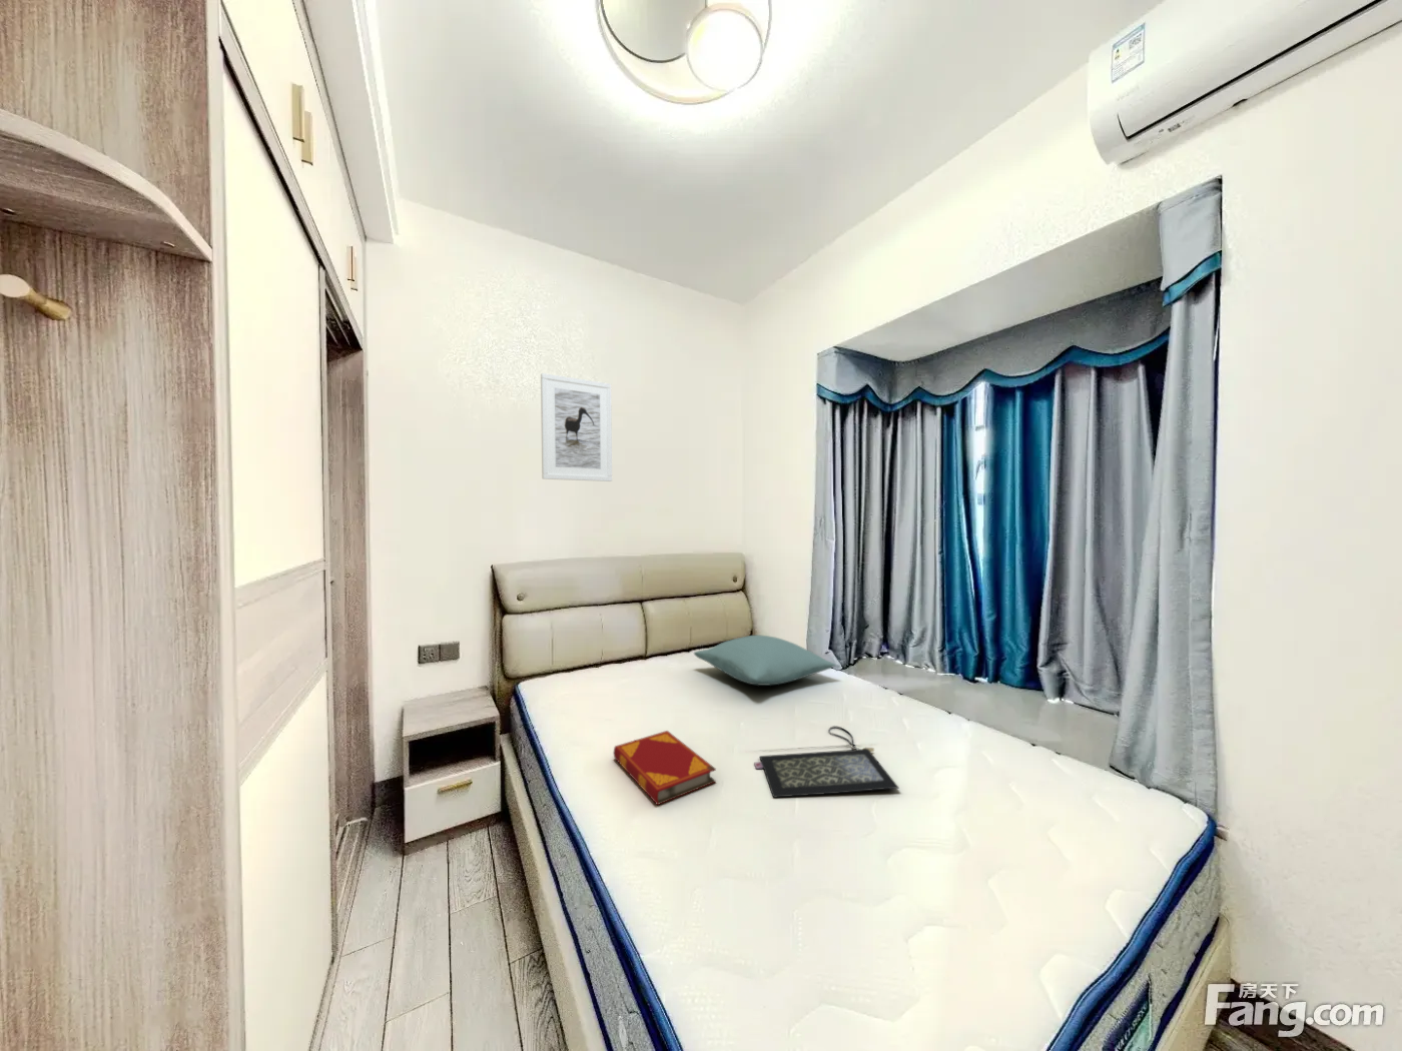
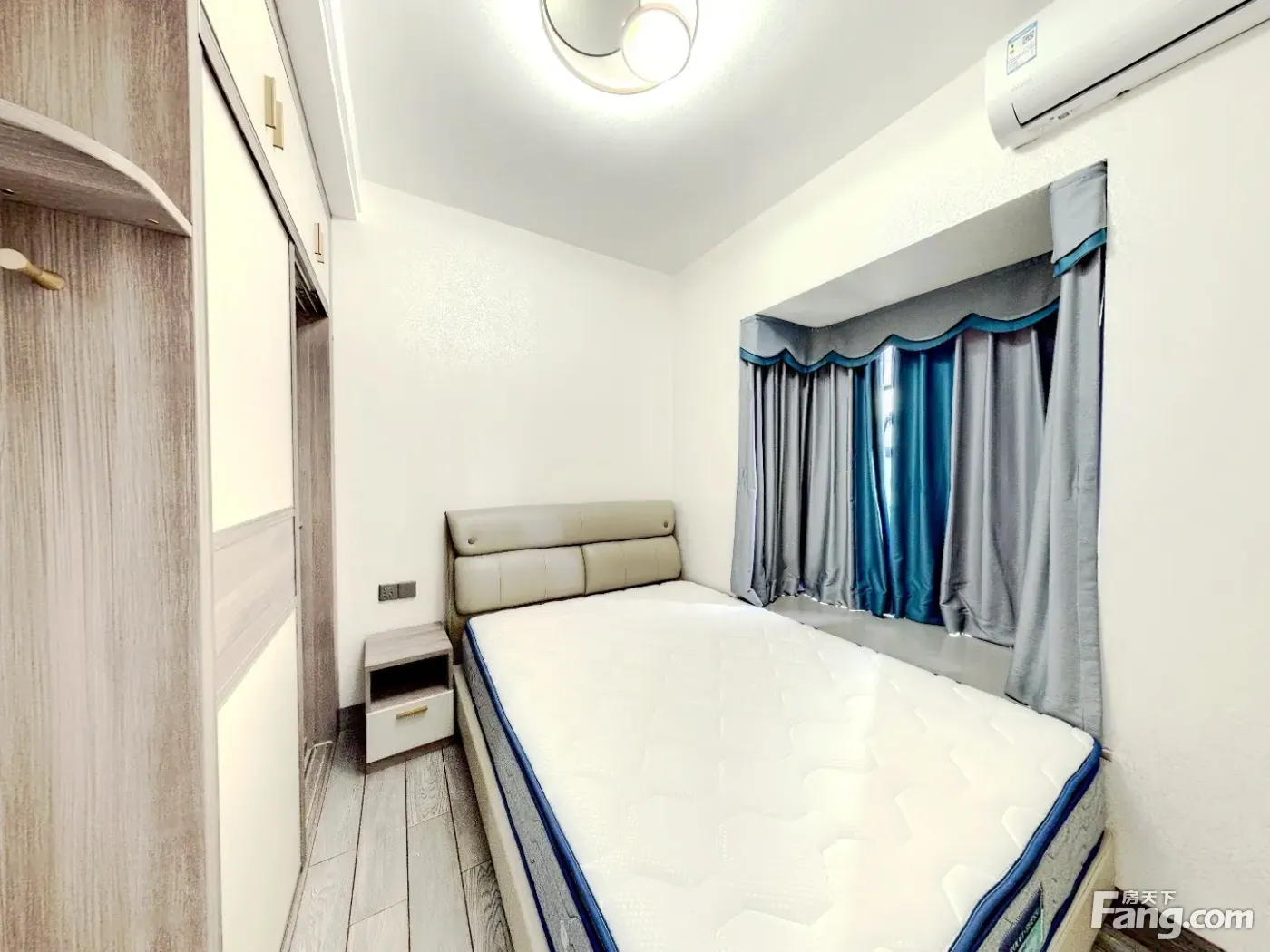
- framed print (577, 429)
- pillow (762, 658)
- clutch bag (829, 767)
- hardback book (662, 763)
